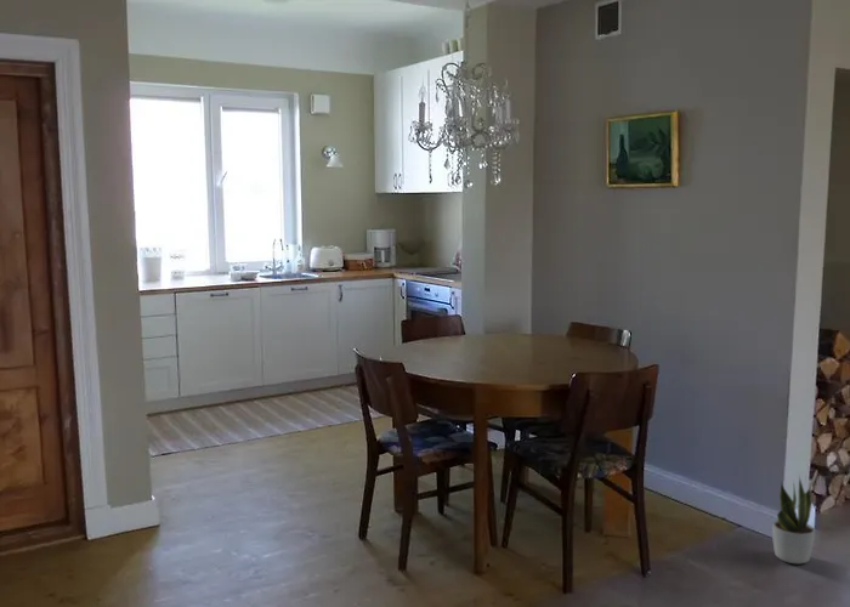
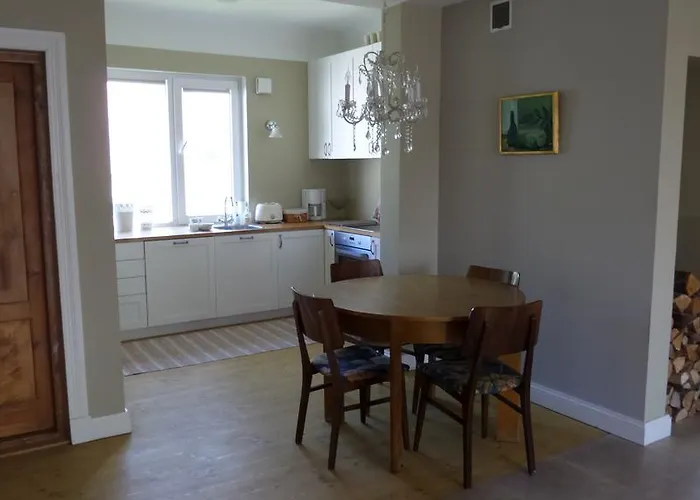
- potted plant (794, 515)
